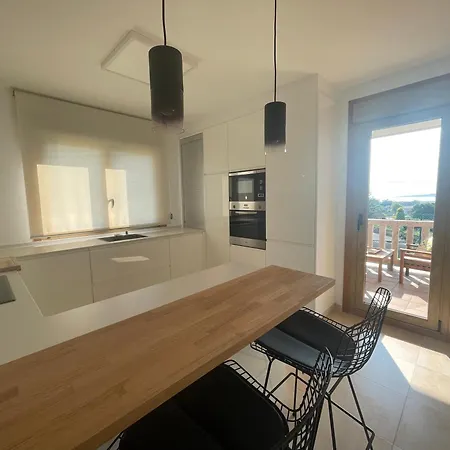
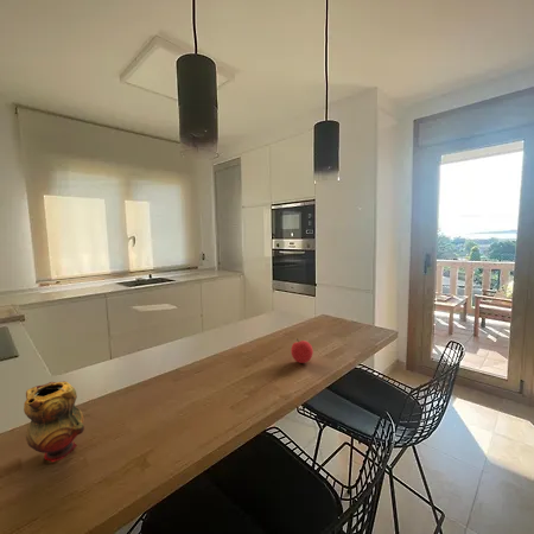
+ fruit (301, 351)
+ teapot (56, 414)
